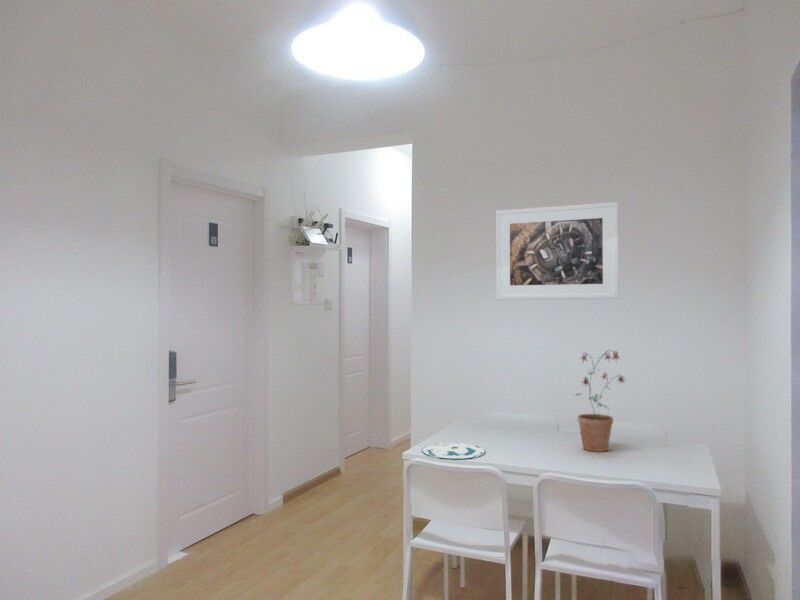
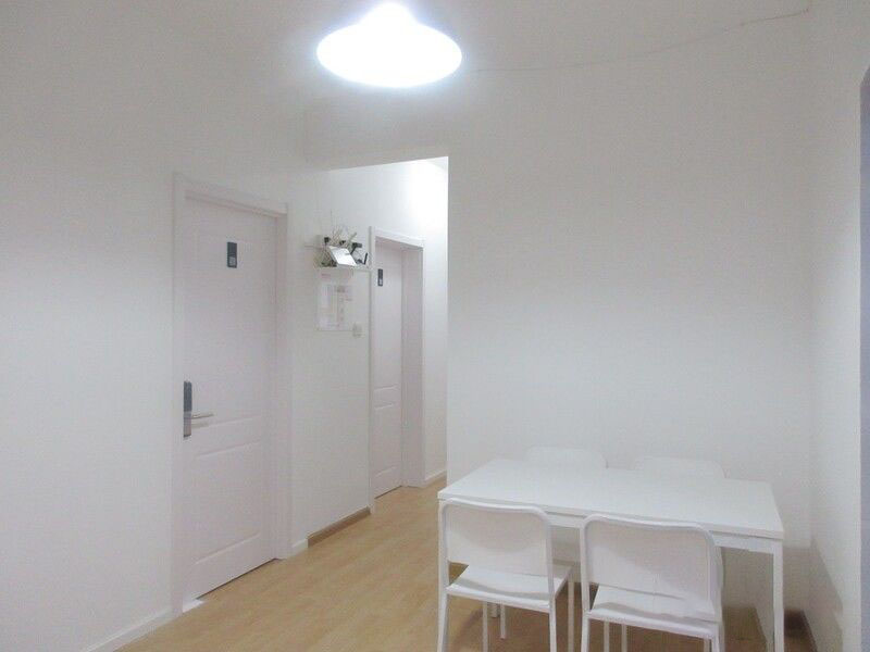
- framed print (554, 252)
- plate (453, 447)
- potted plant (597, 398)
